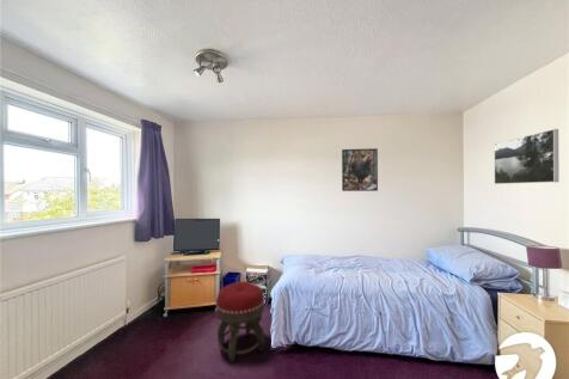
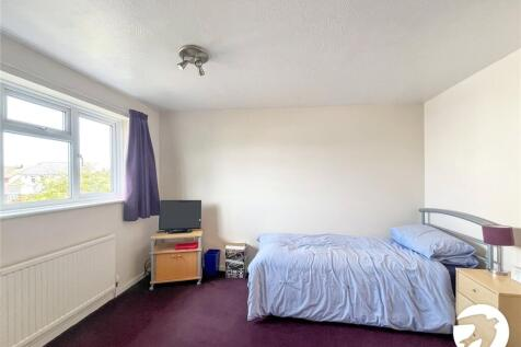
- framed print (521, 160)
- footstool (240, 317)
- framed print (359, 170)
